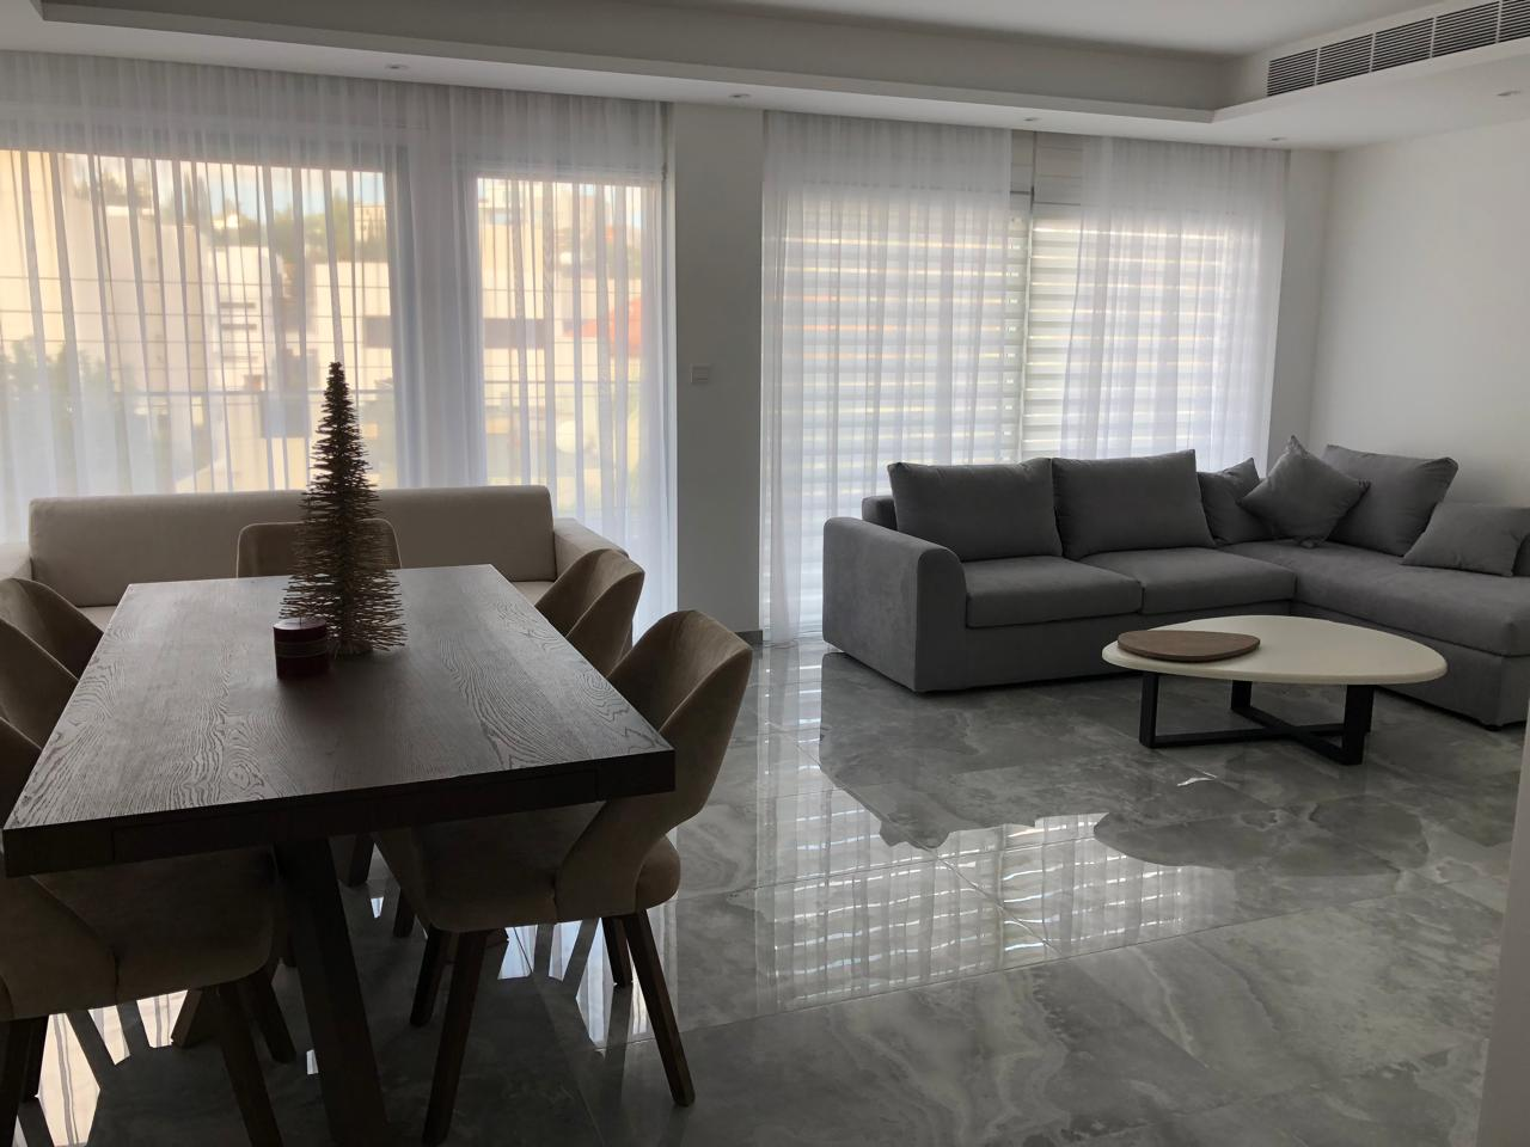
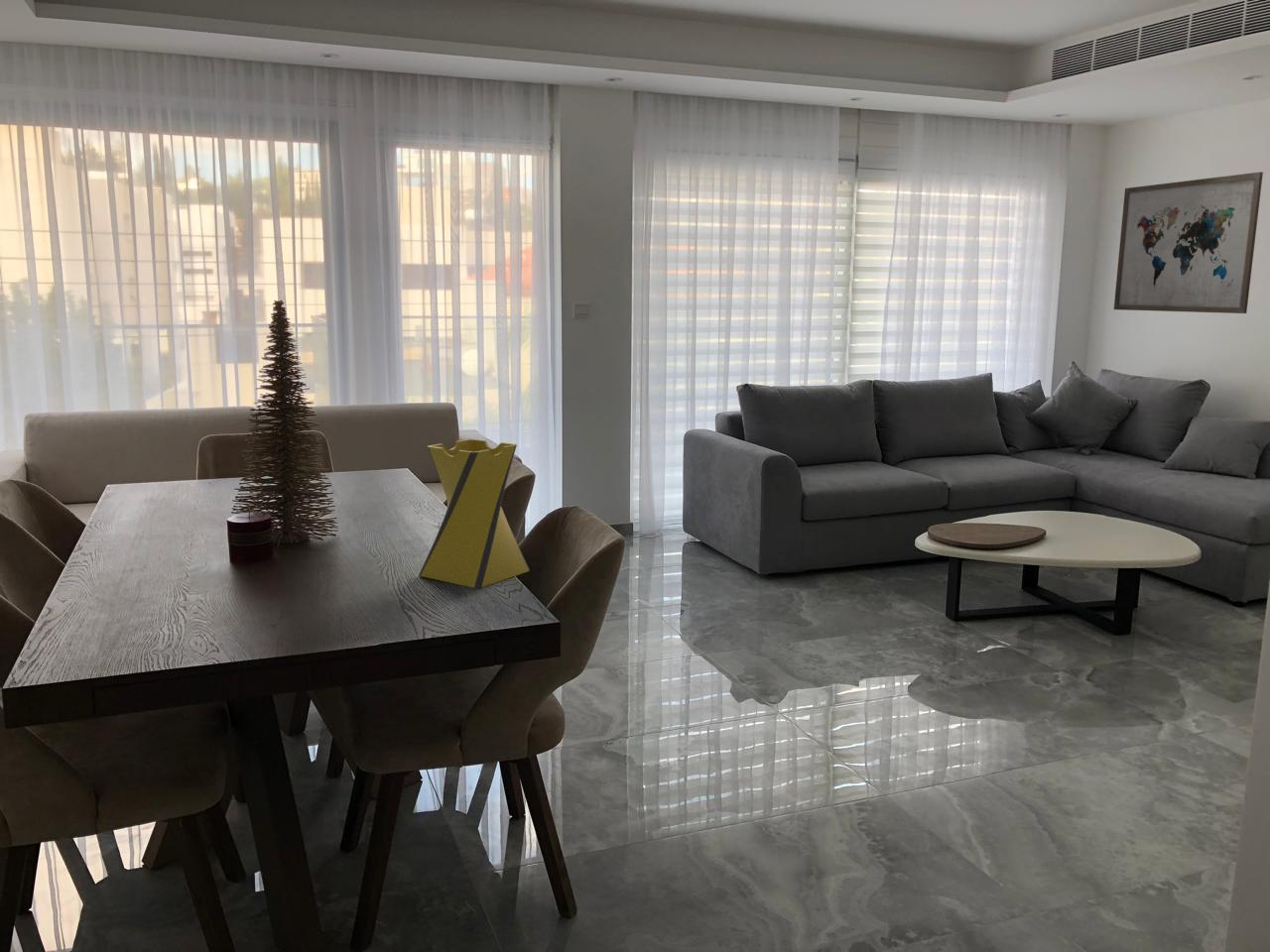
+ vase (473, 510)
+ wall art (1182, 246)
